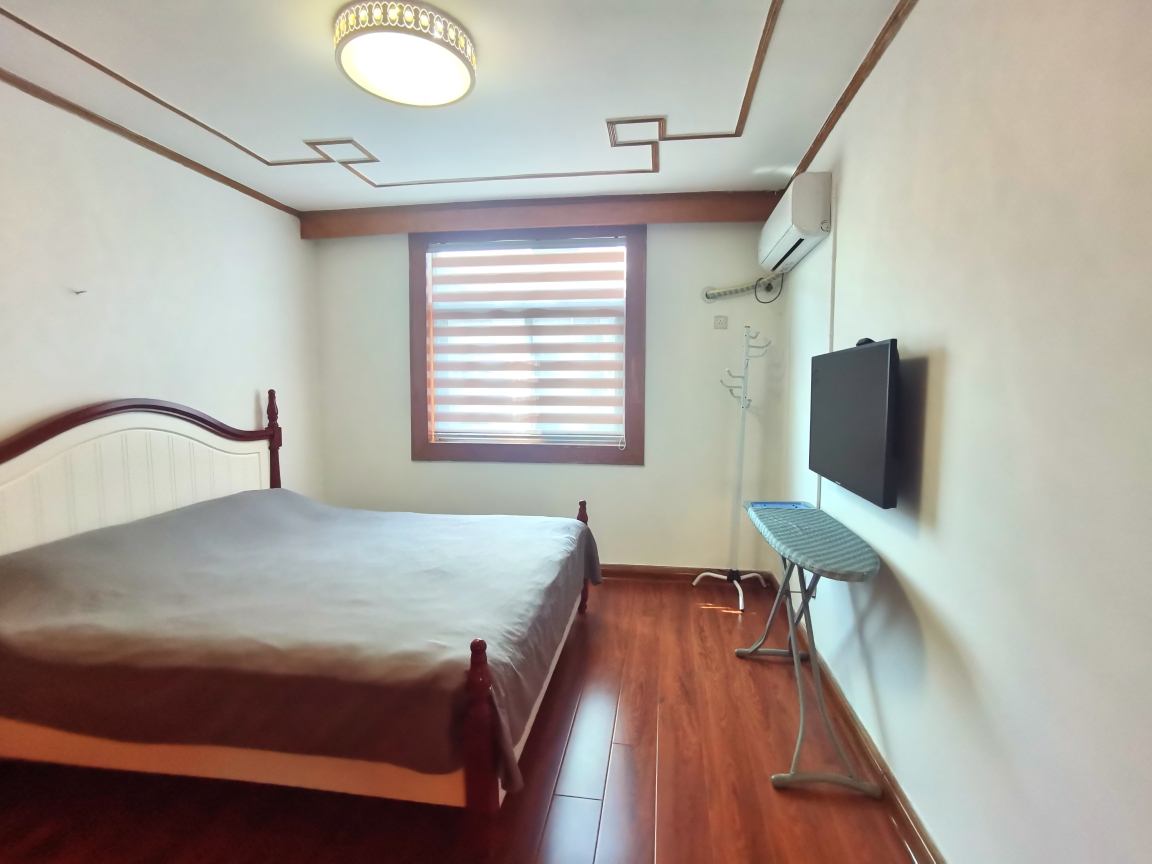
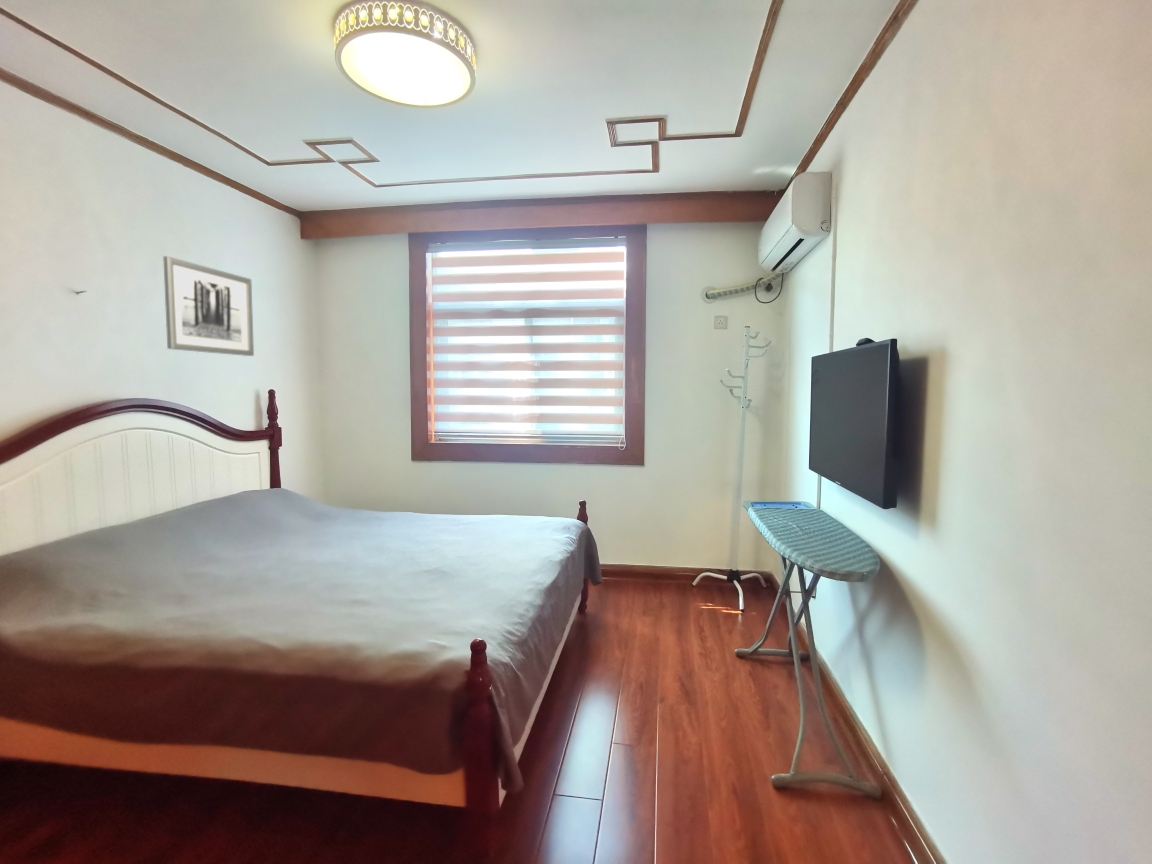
+ wall art (213, 311)
